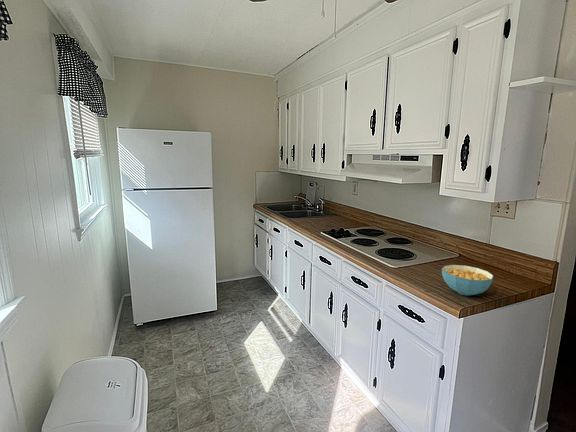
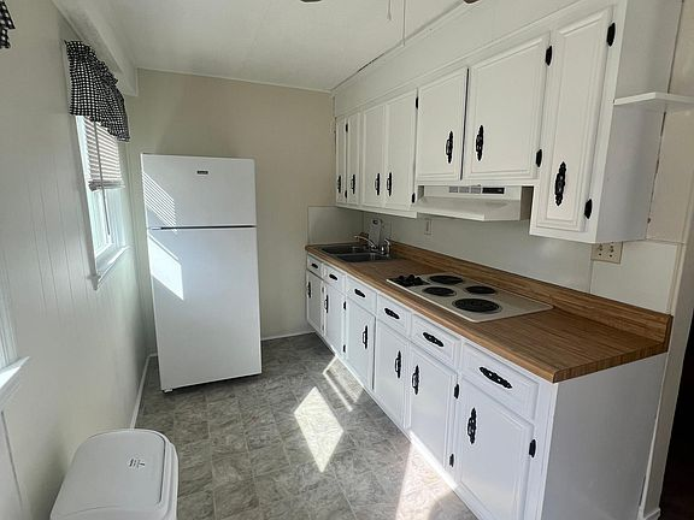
- cereal bowl (465, 282)
